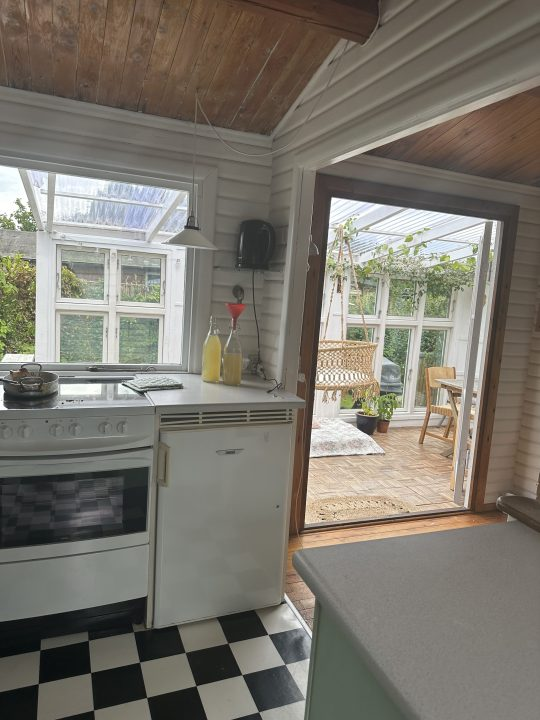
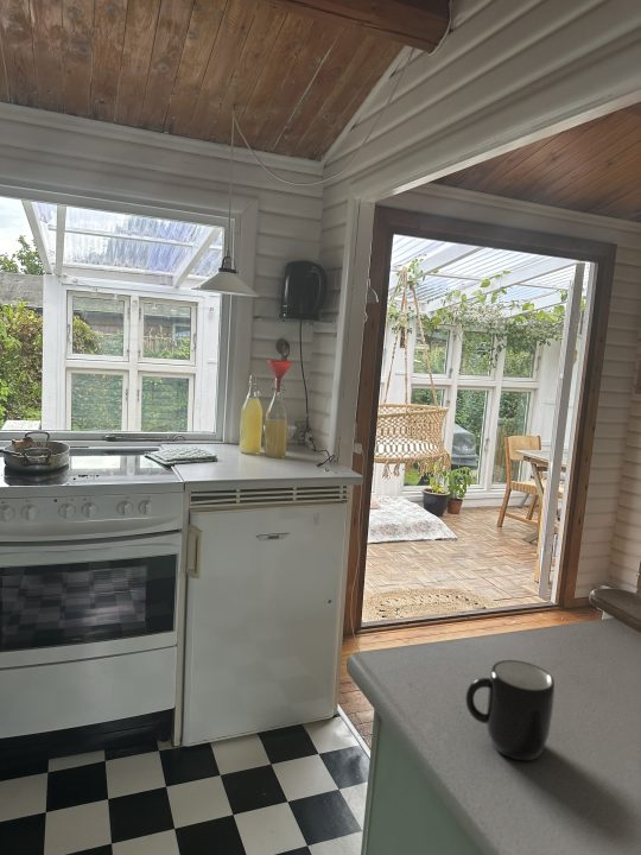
+ mug (507, 707)
